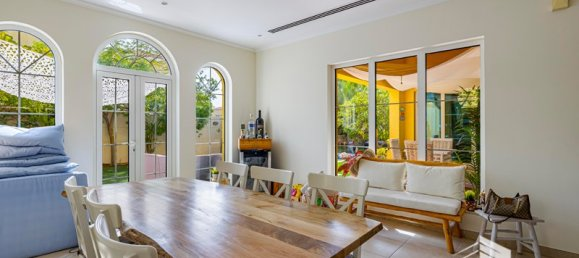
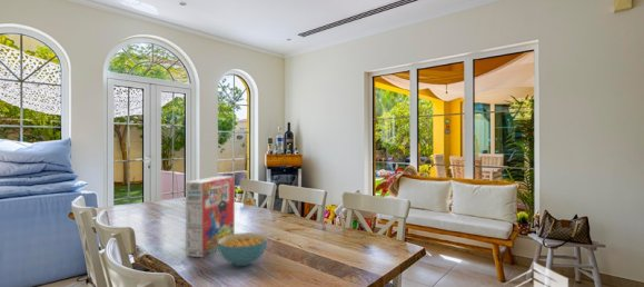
+ cereal box (211, 212)
+ cereal bowl (242, 251)
